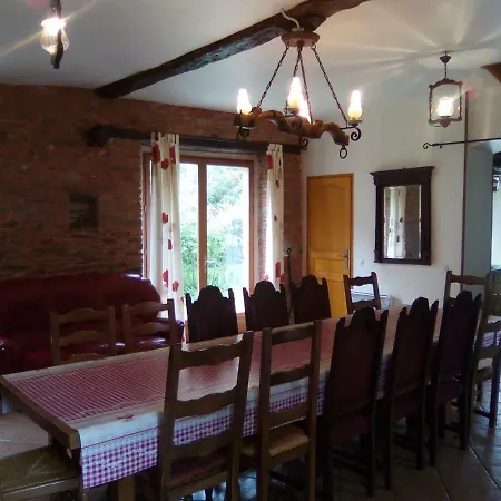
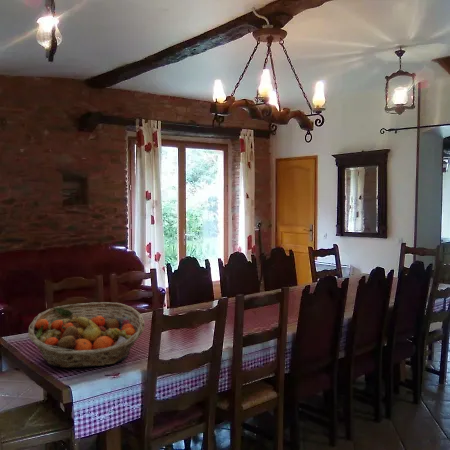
+ fruit basket (88, 333)
